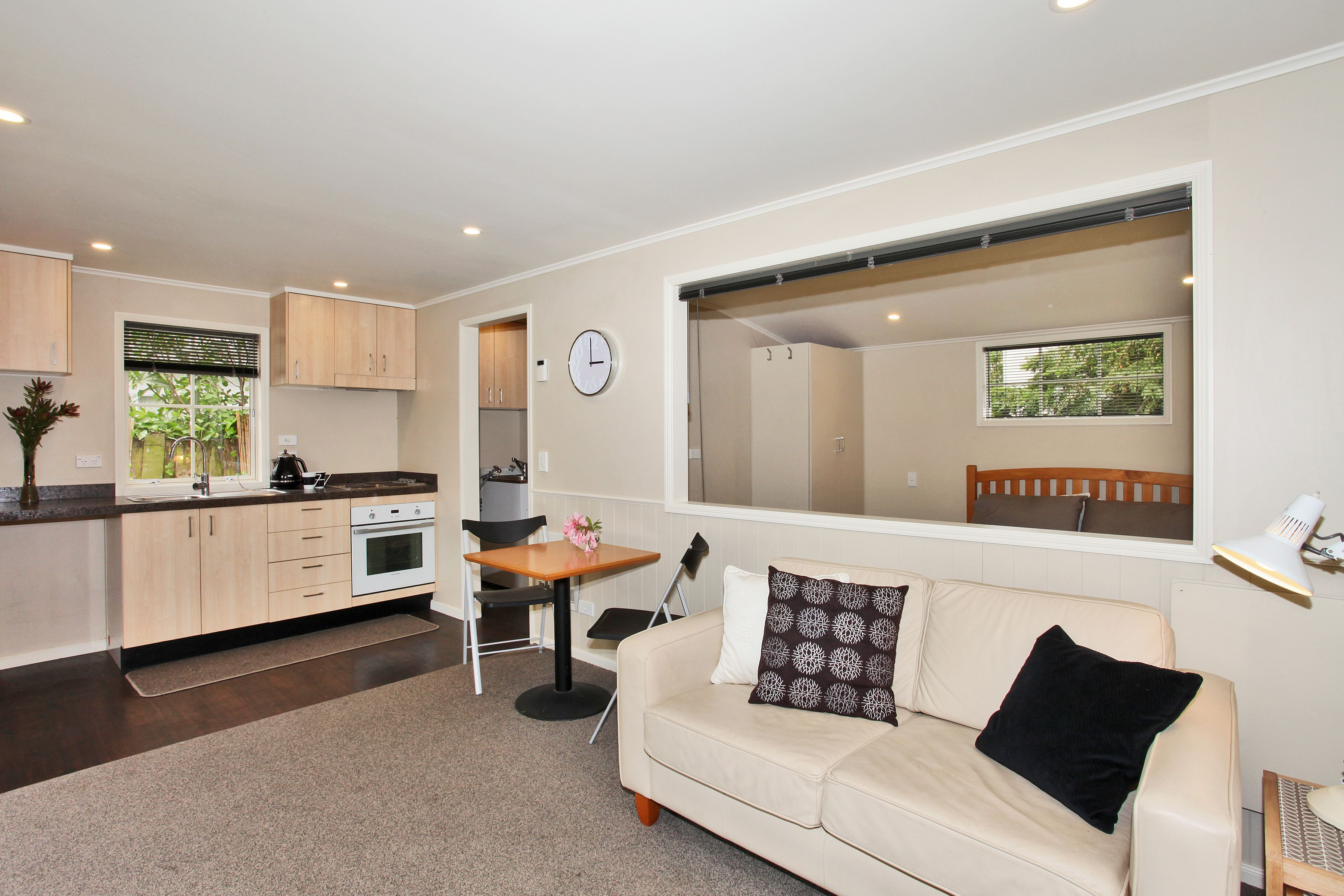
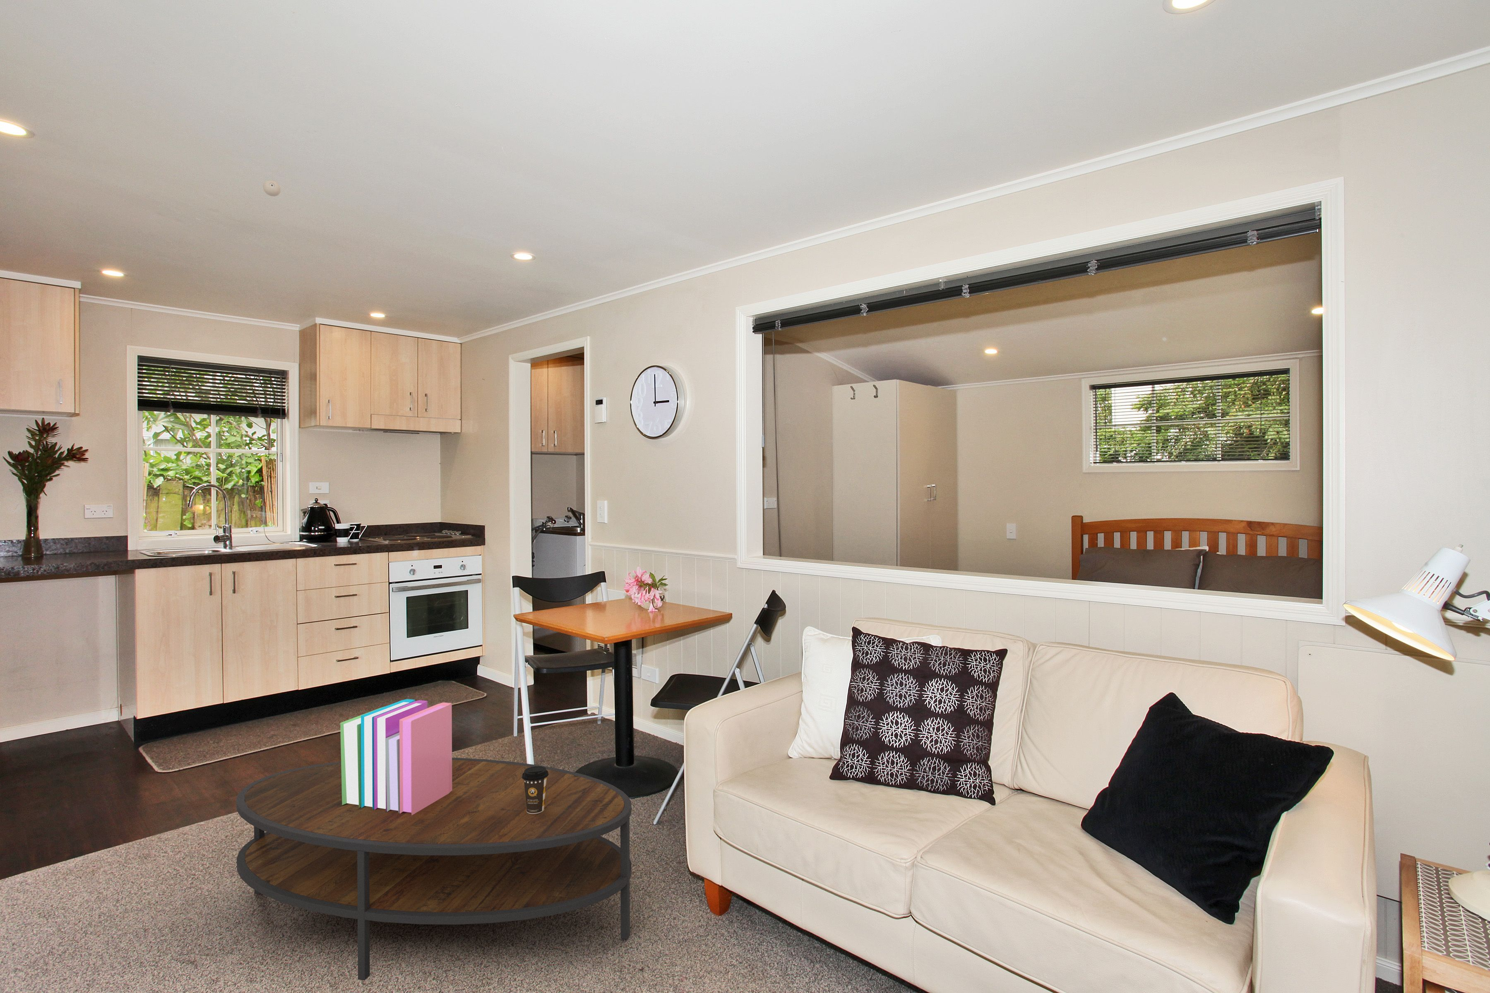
+ eyeball (272, 188)
+ books (398, 753)
+ coffee cup (535, 789)
+ coffee table (432, 854)
